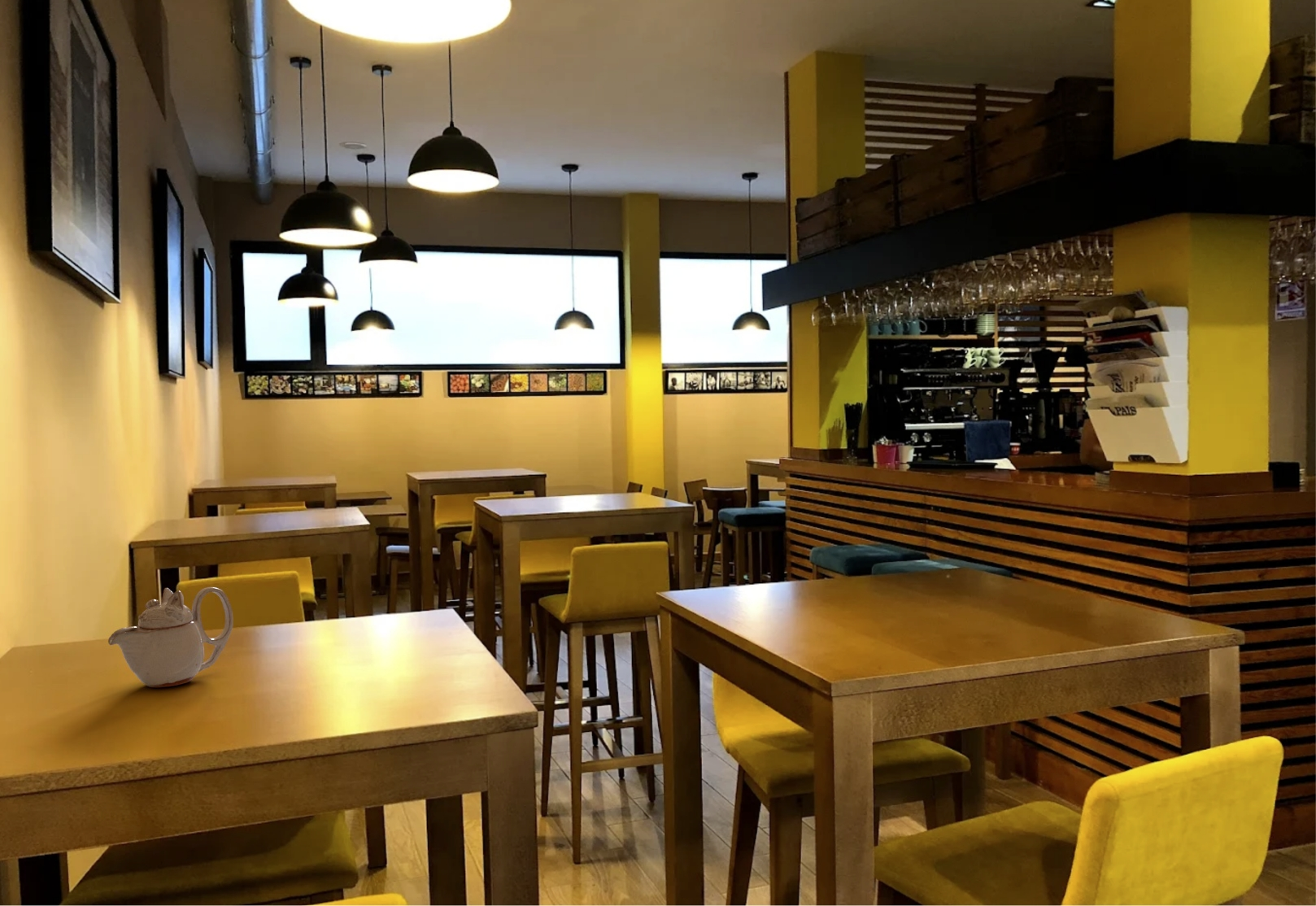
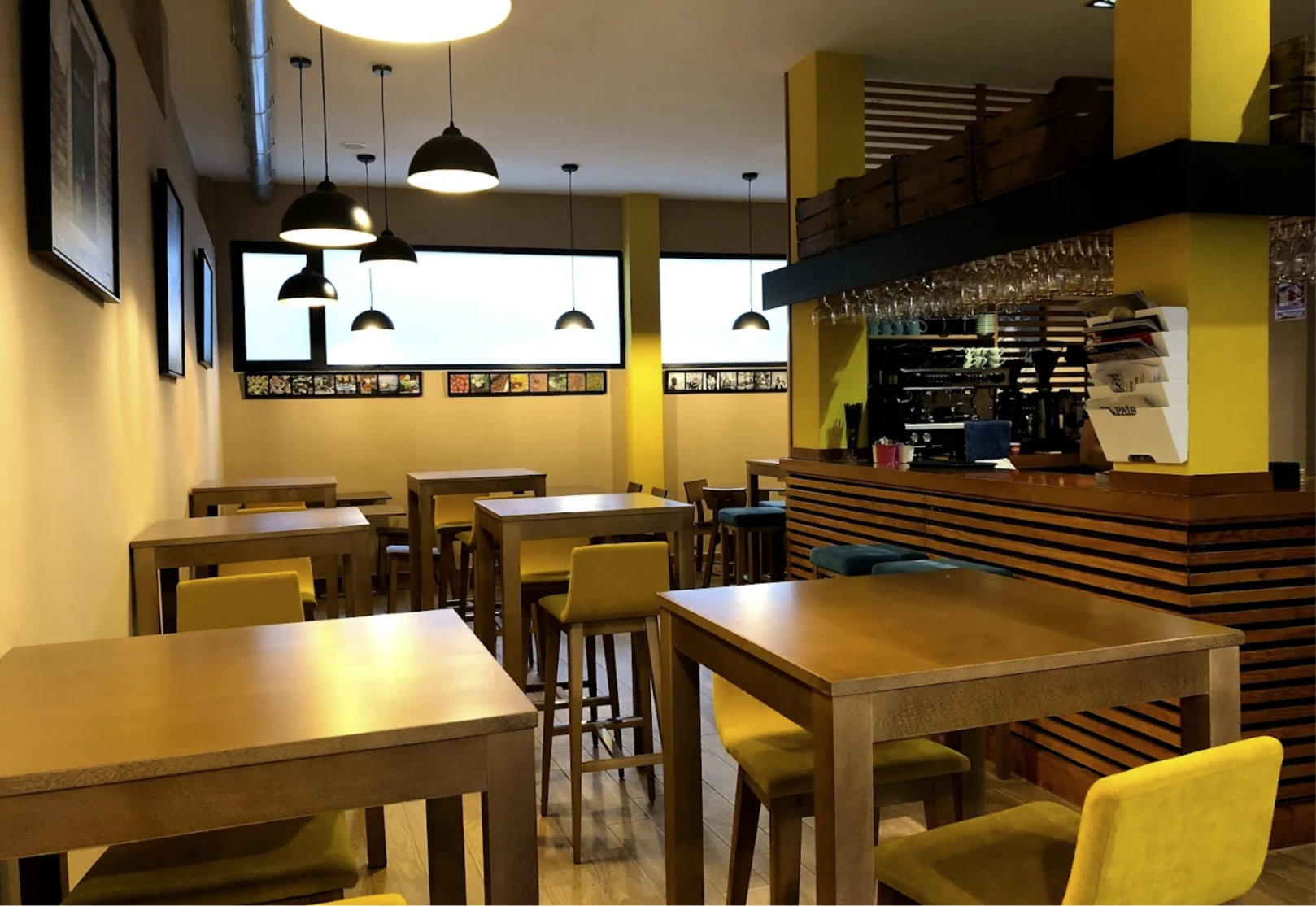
- teapot (173, 634)
